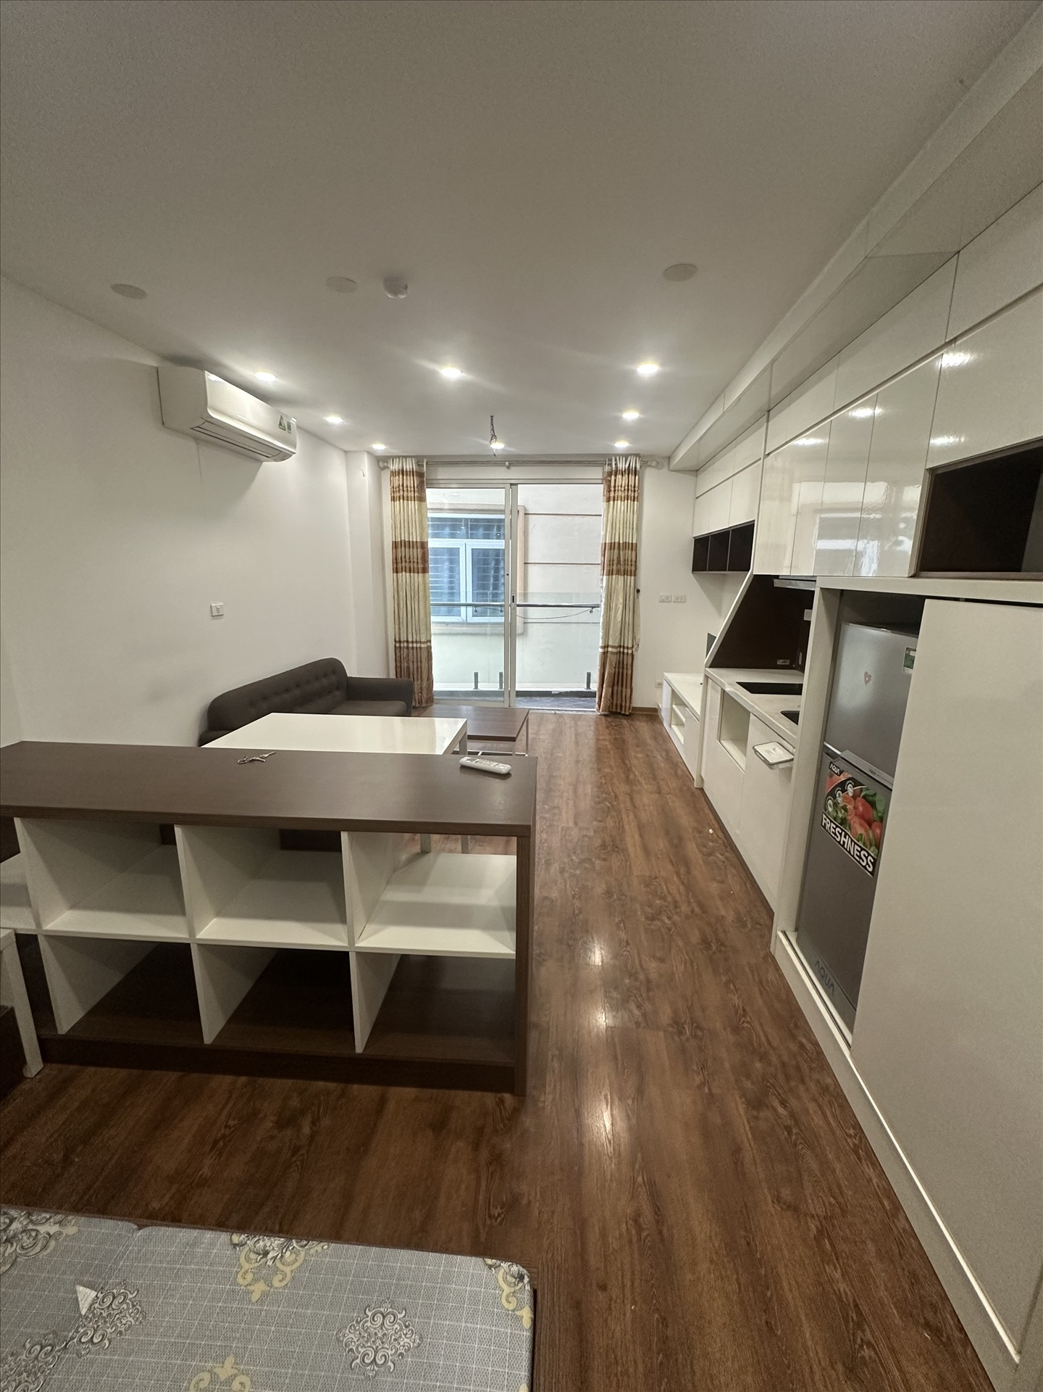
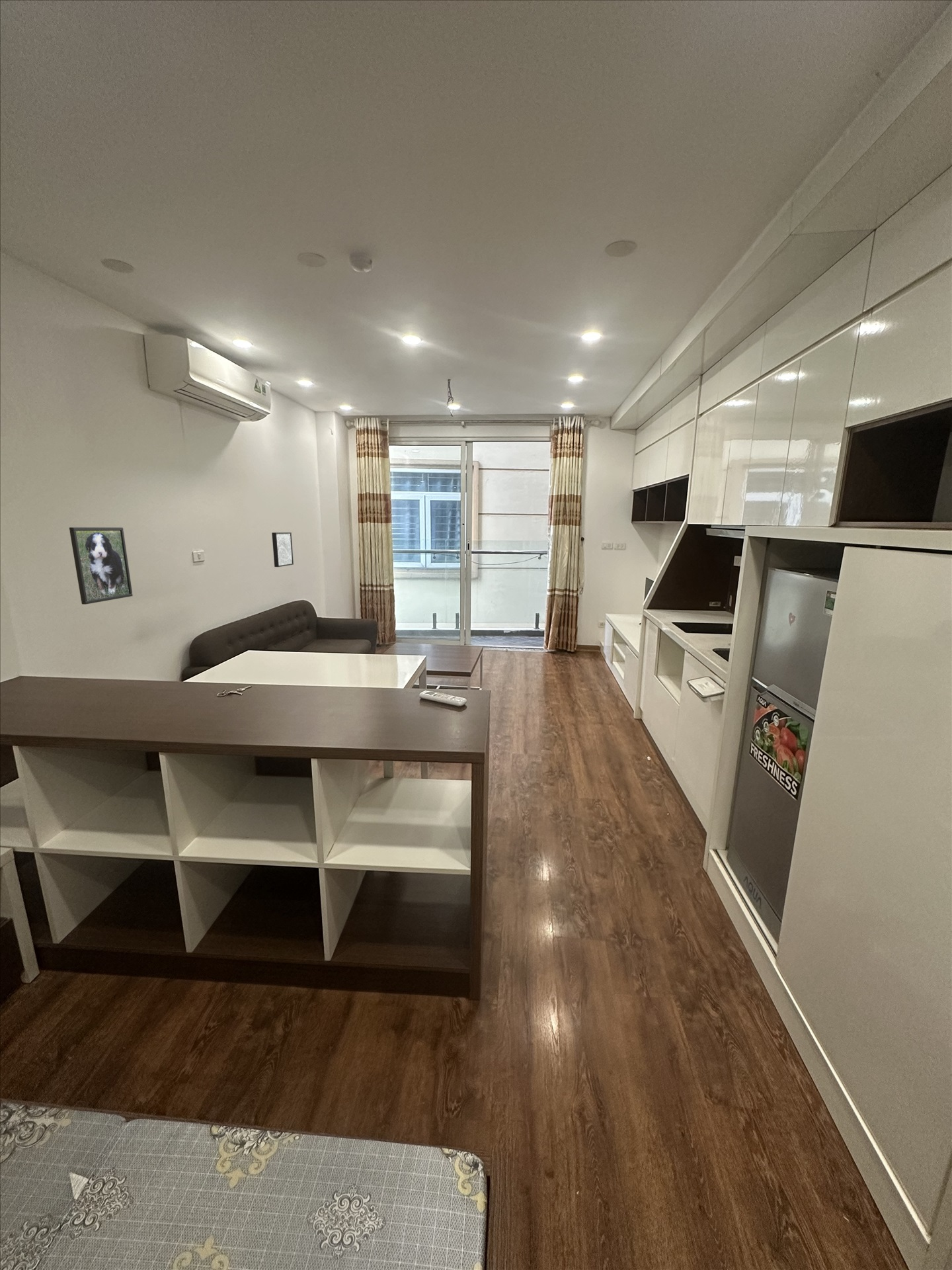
+ wall art (283, 549)
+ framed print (103, 564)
